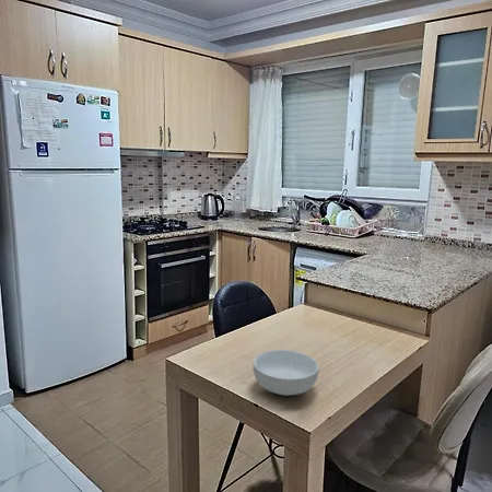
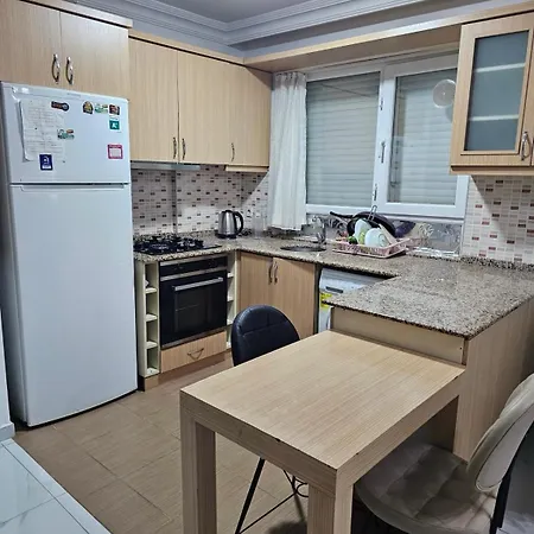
- cereal bowl (285, 375)
